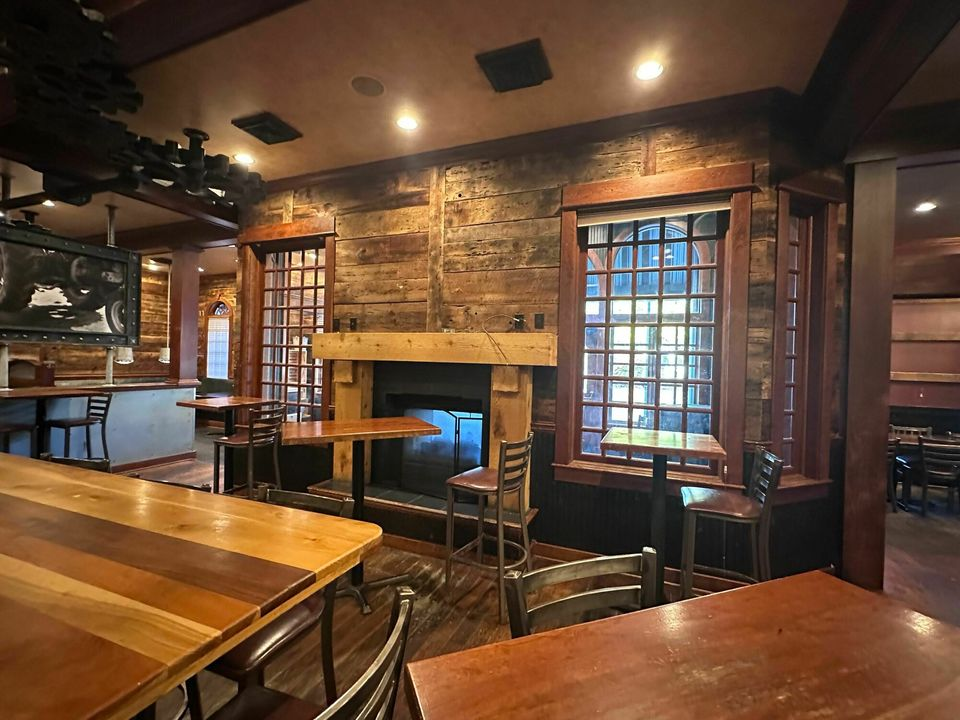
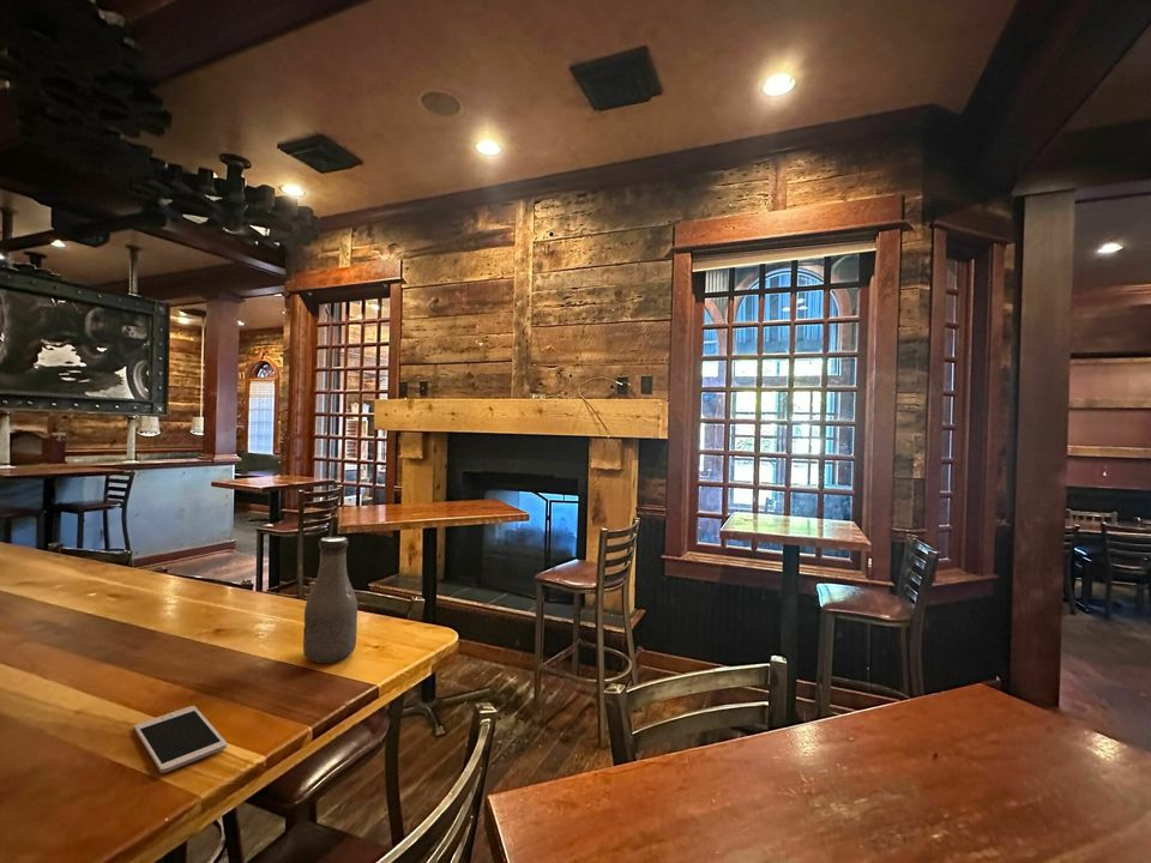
+ bottle (331, 597)
+ cell phone (179, 736)
